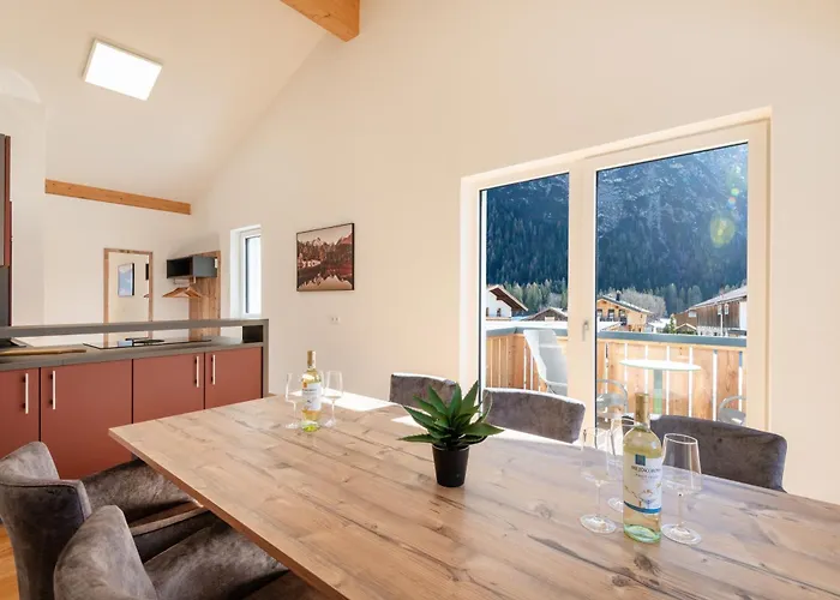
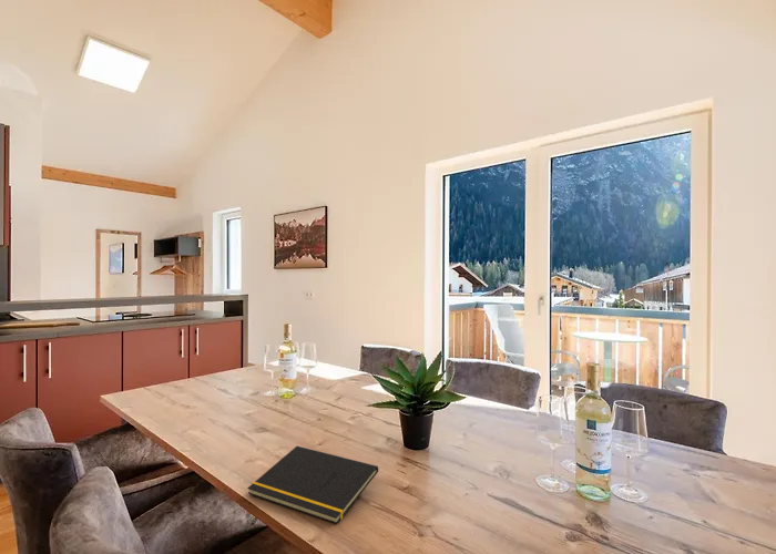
+ notepad (314, 479)
